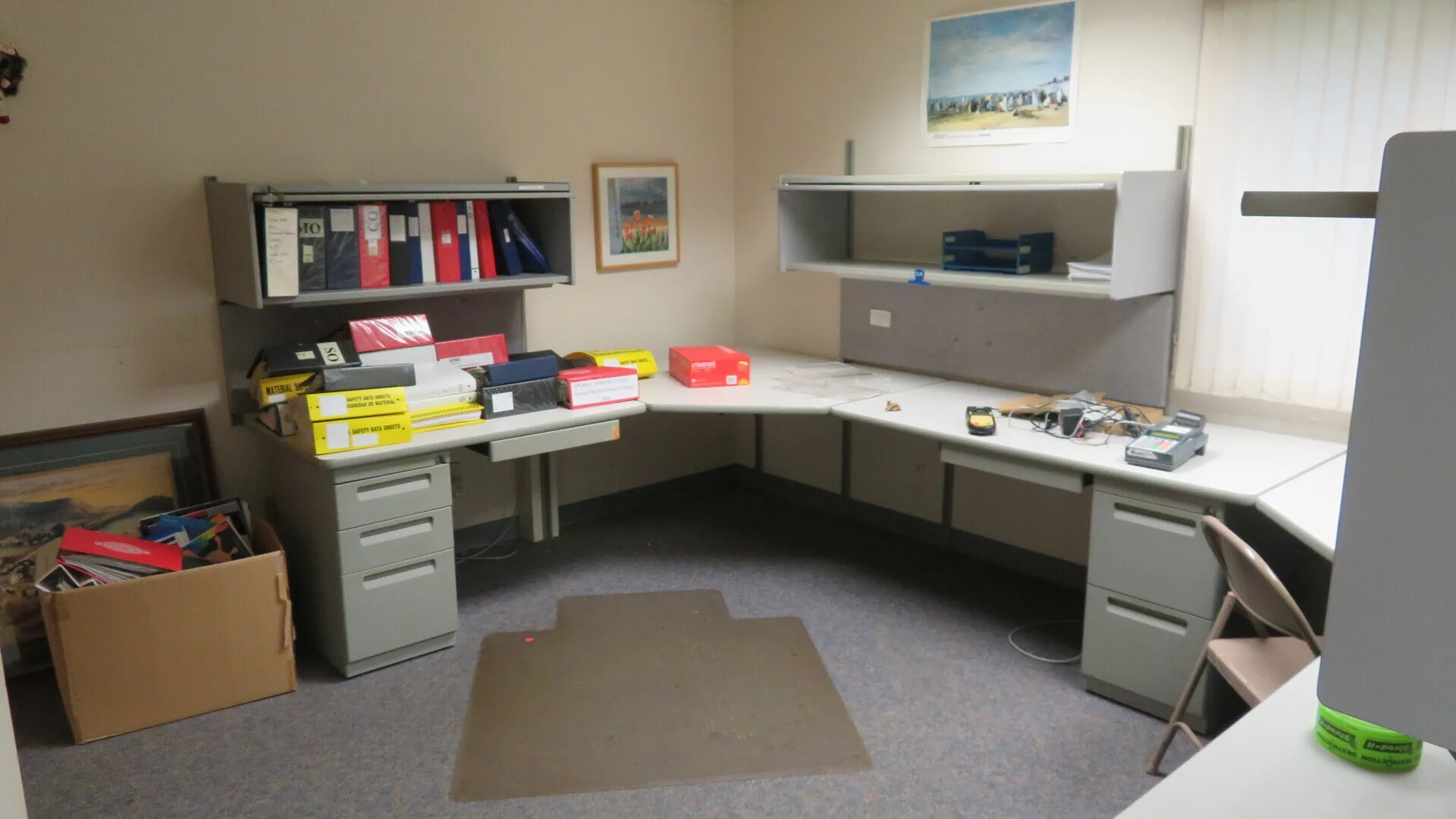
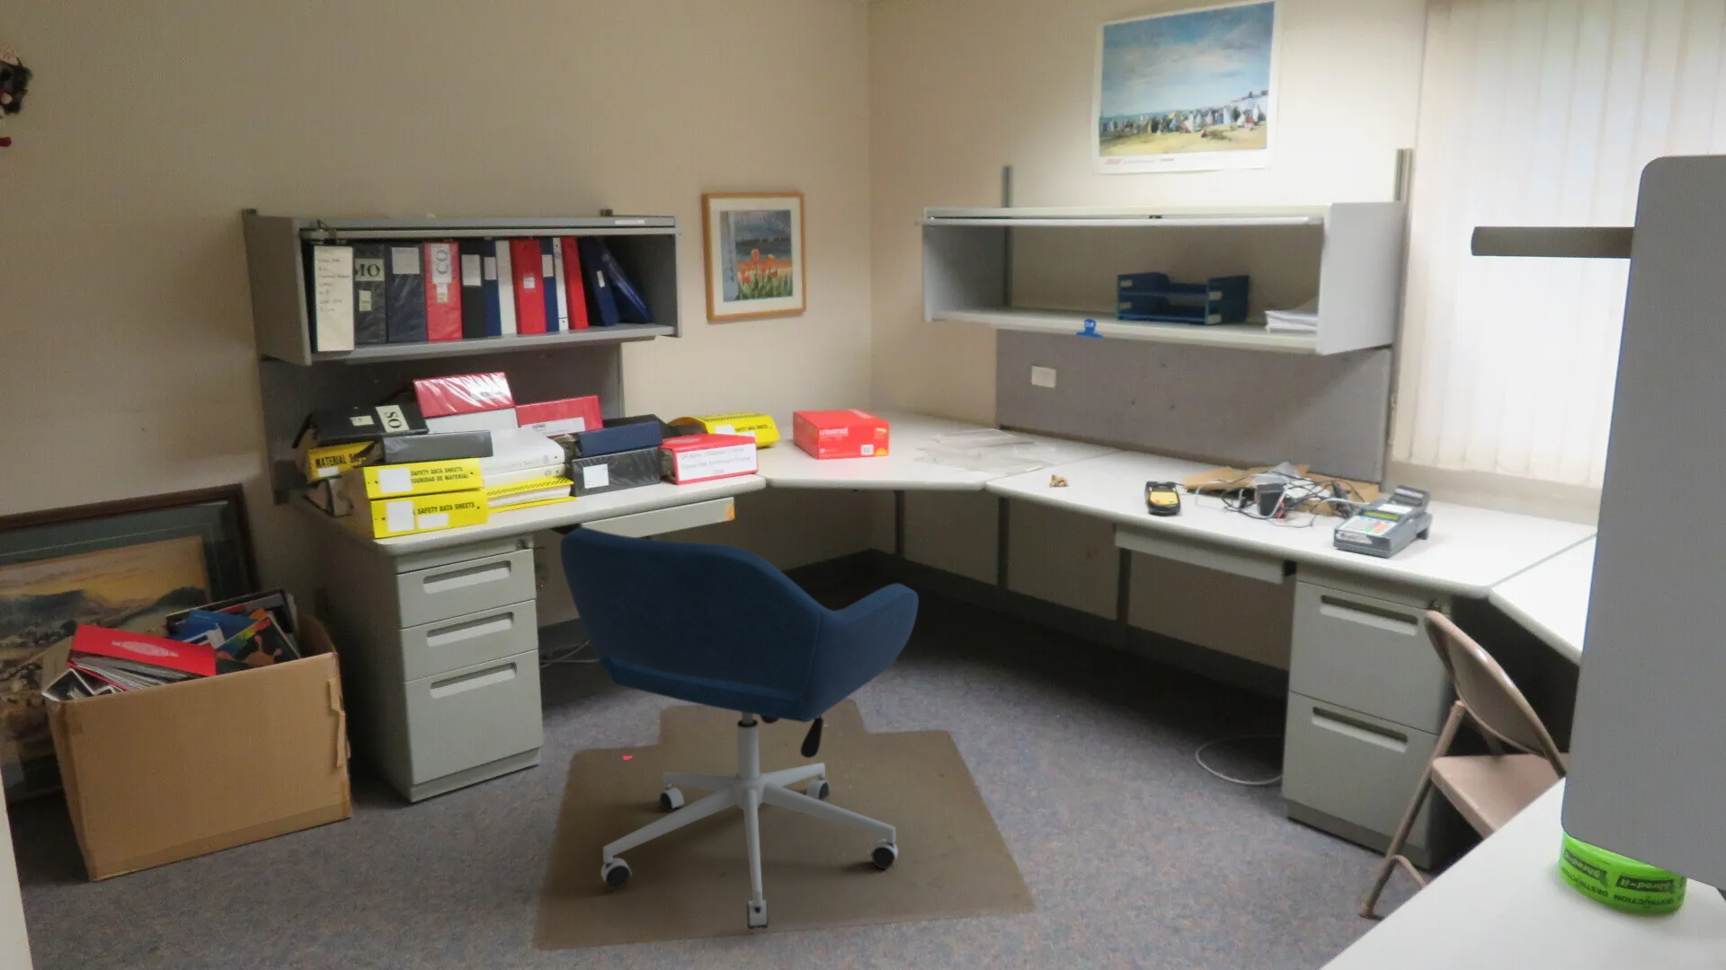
+ office chair (742, 687)
